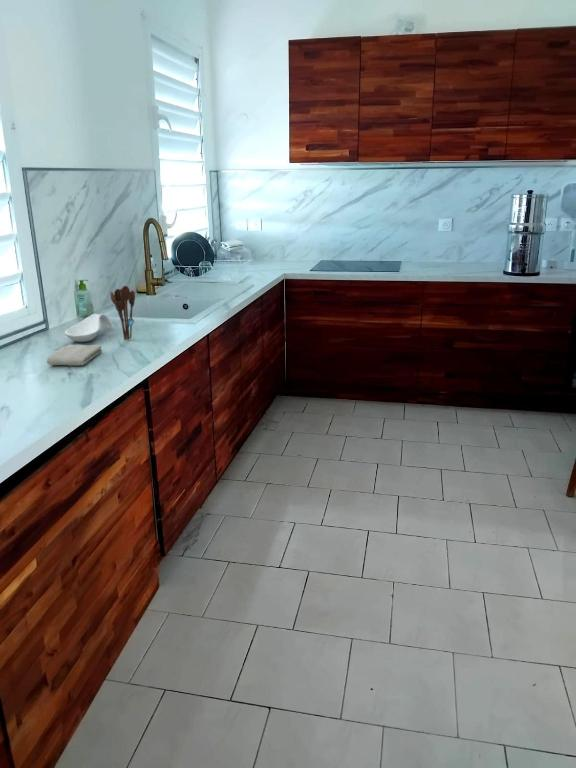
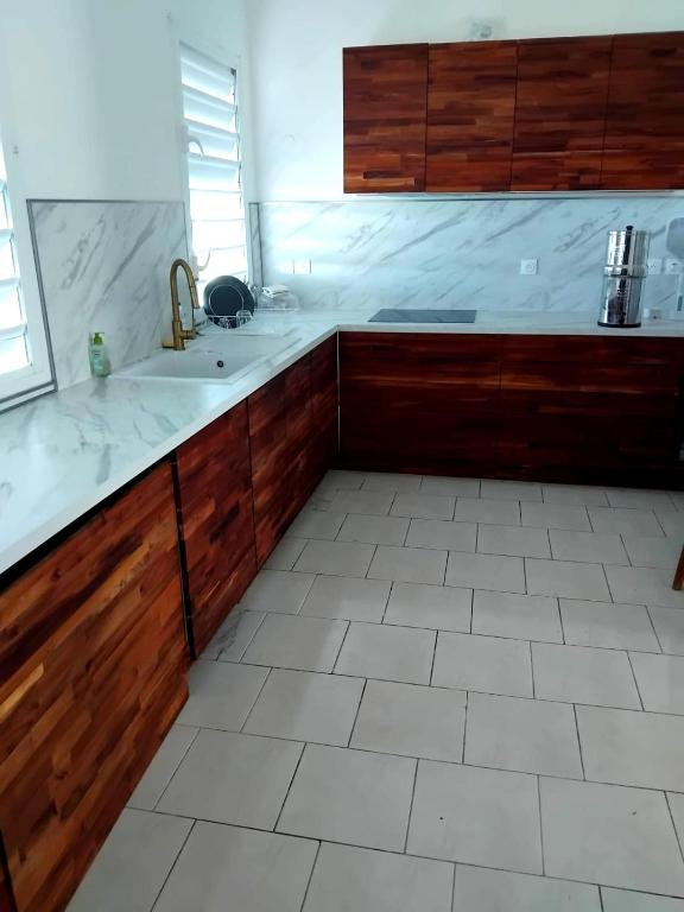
- utensil holder (124, 312)
- spoon rest (90, 326)
- washcloth (75, 354)
